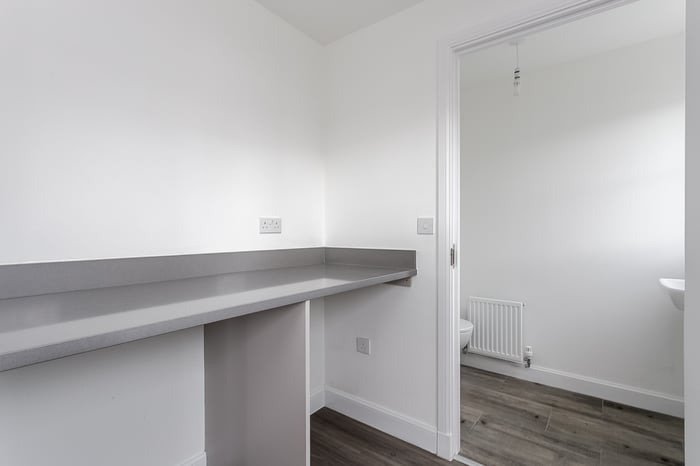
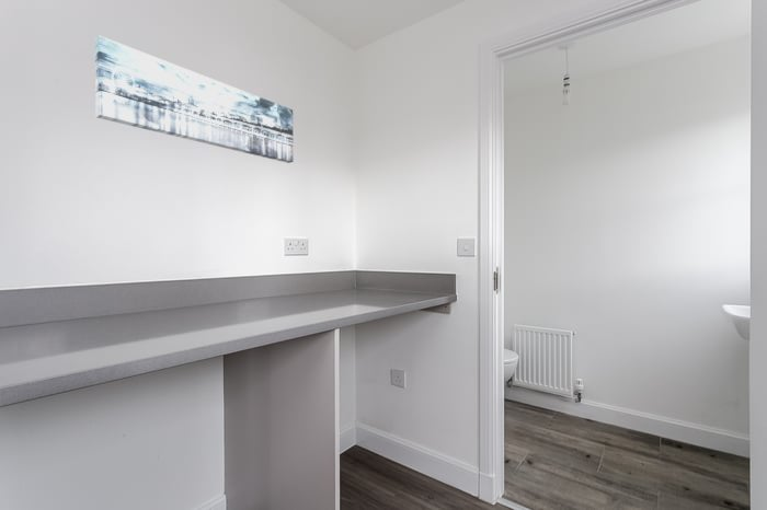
+ wall art (214, 113)
